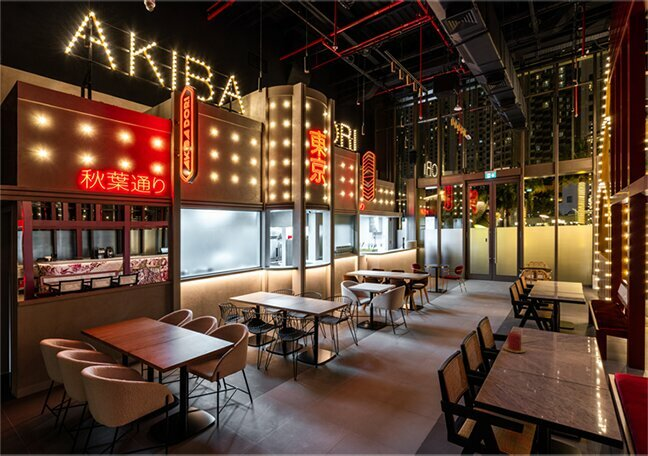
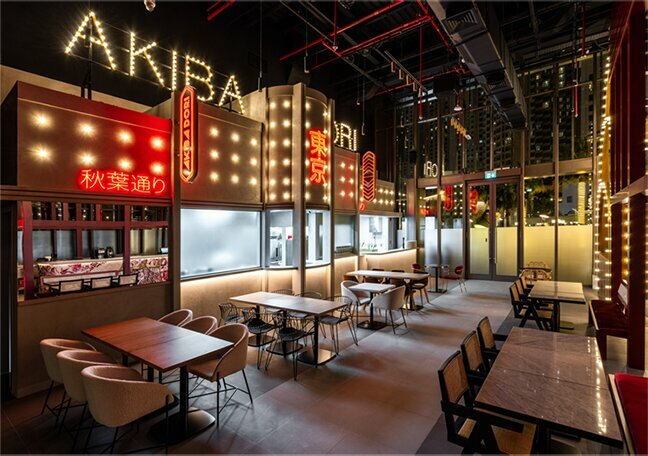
- candle (514, 342)
